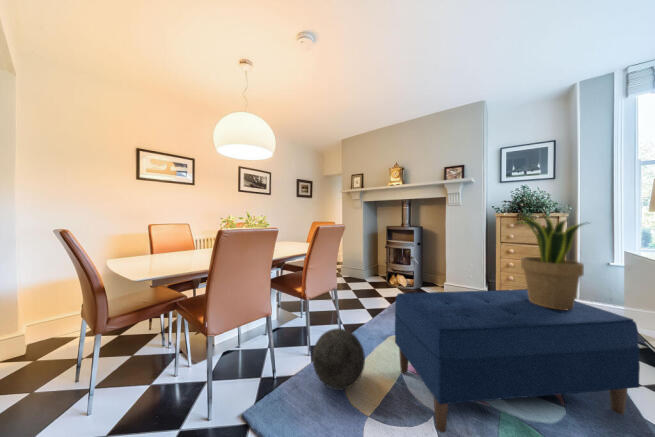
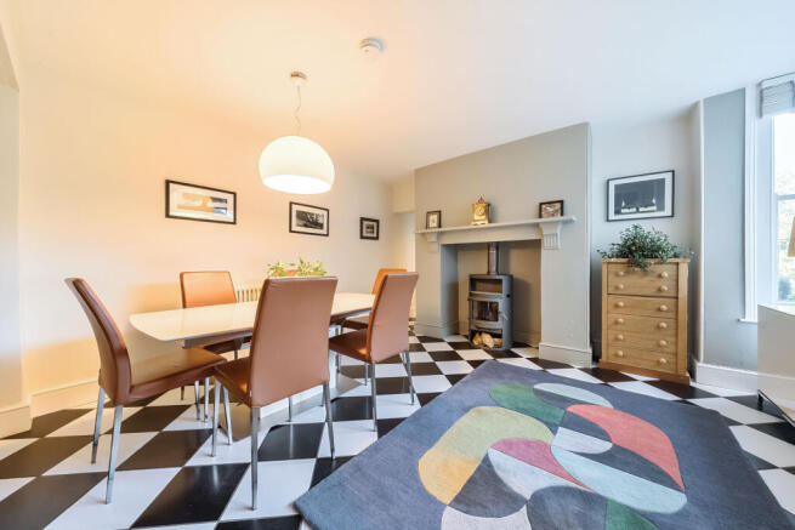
- potted plant (548, 258)
- bench (498, 346)
- ball (338, 357)
